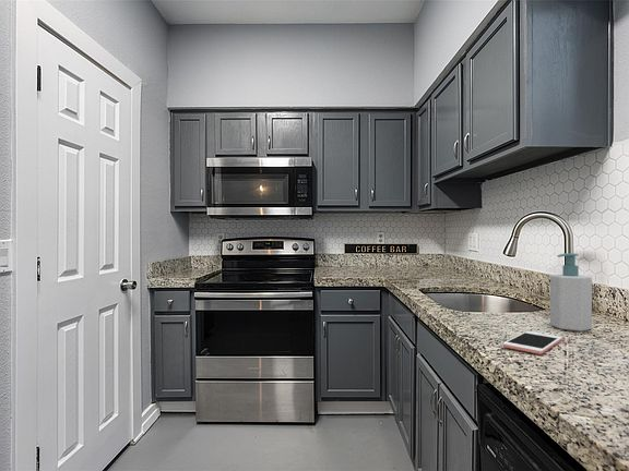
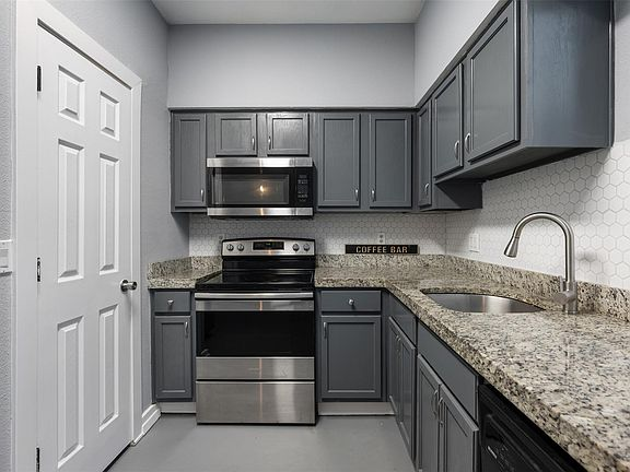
- soap bottle (570, 290)
- cell phone (533, 341)
